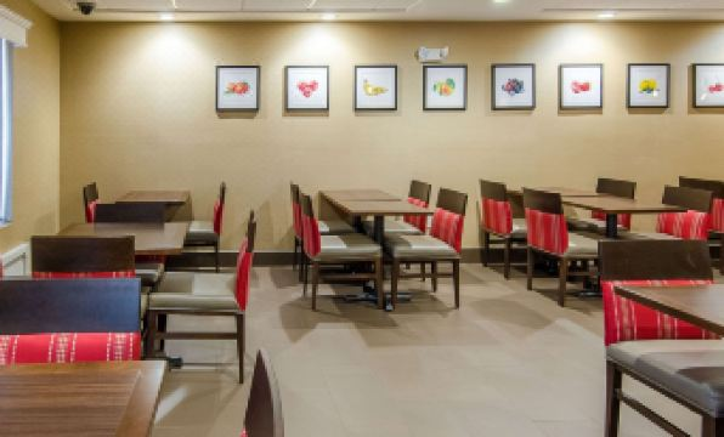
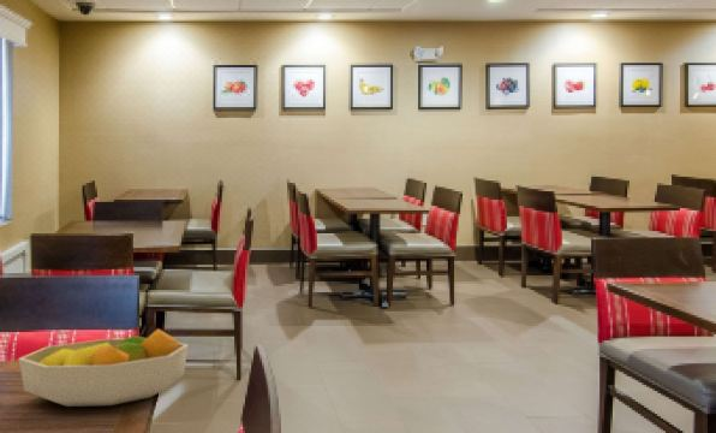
+ fruit bowl (107, 362)
